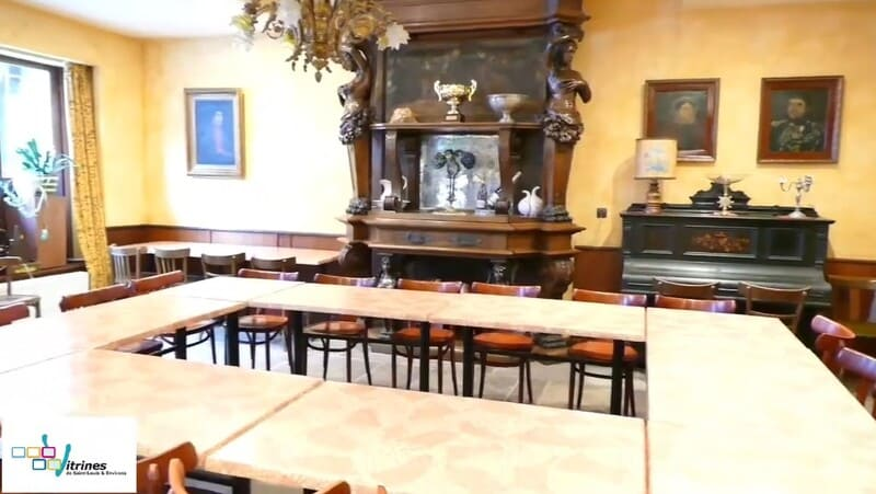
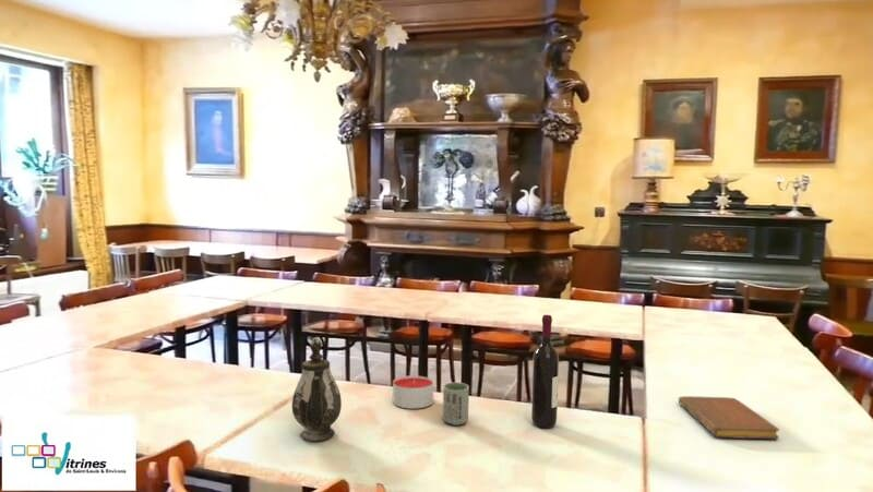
+ cup (455, 404)
+ notebook (725, 416)
+ teapot (316, 387)
+ candle (412, 391)
+ wine bottle (546, 370)
